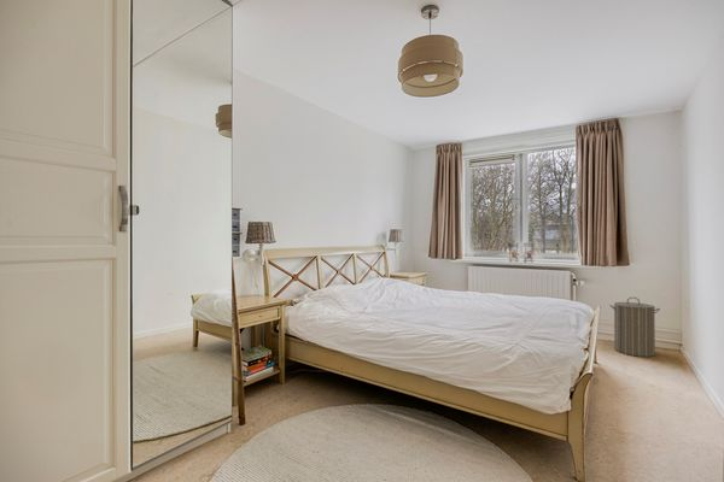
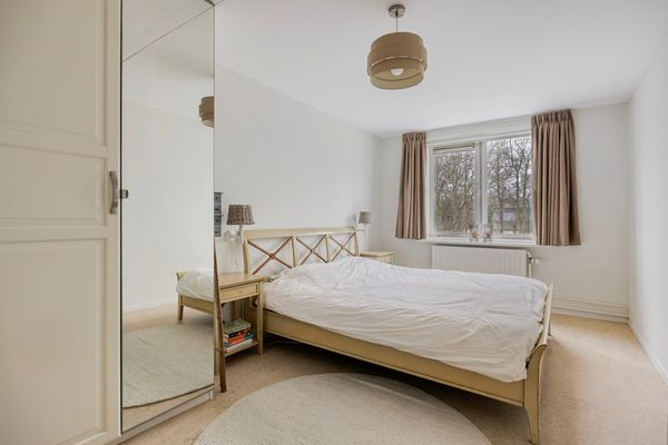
- laundry hamper (634, 324)
